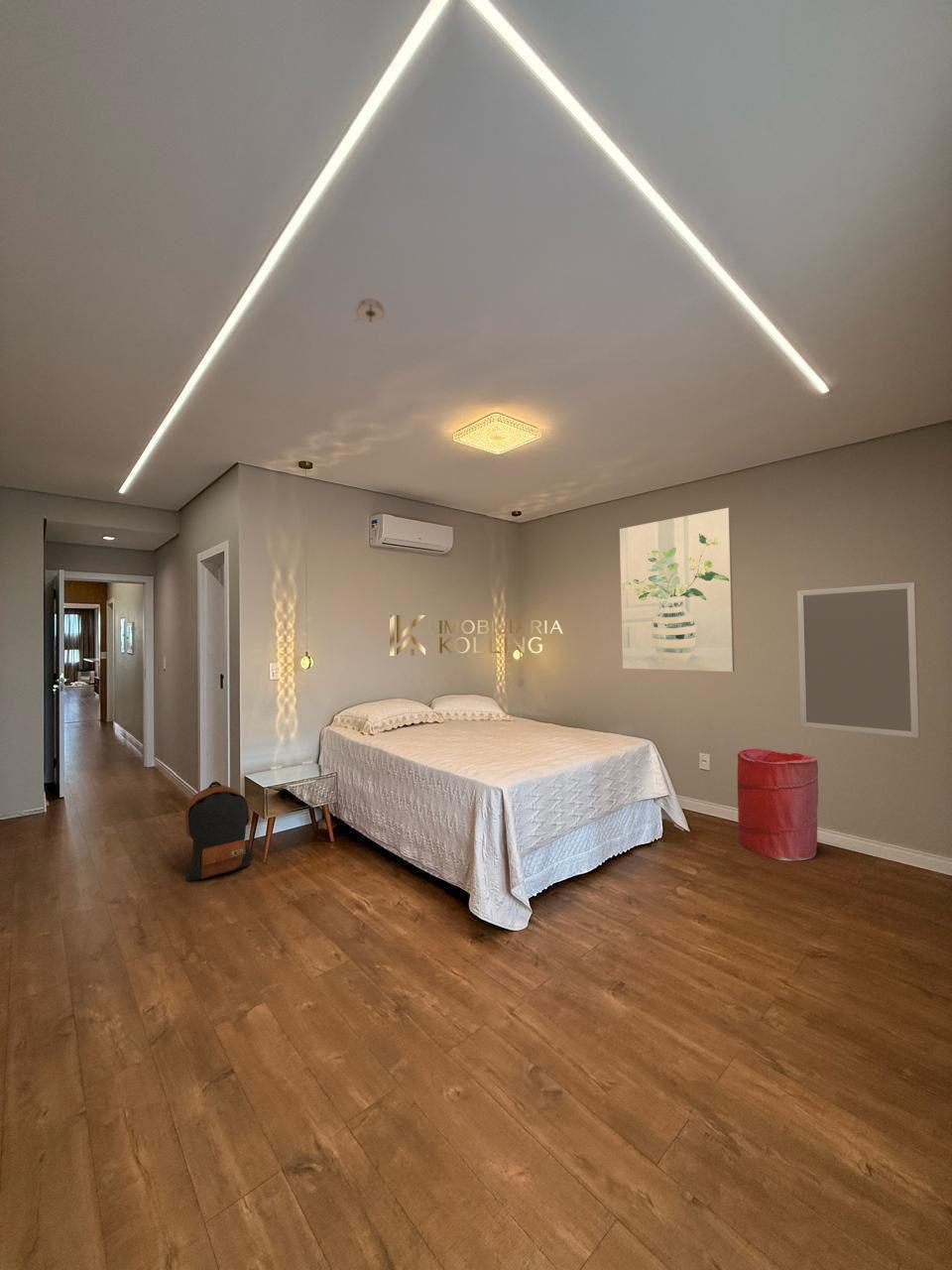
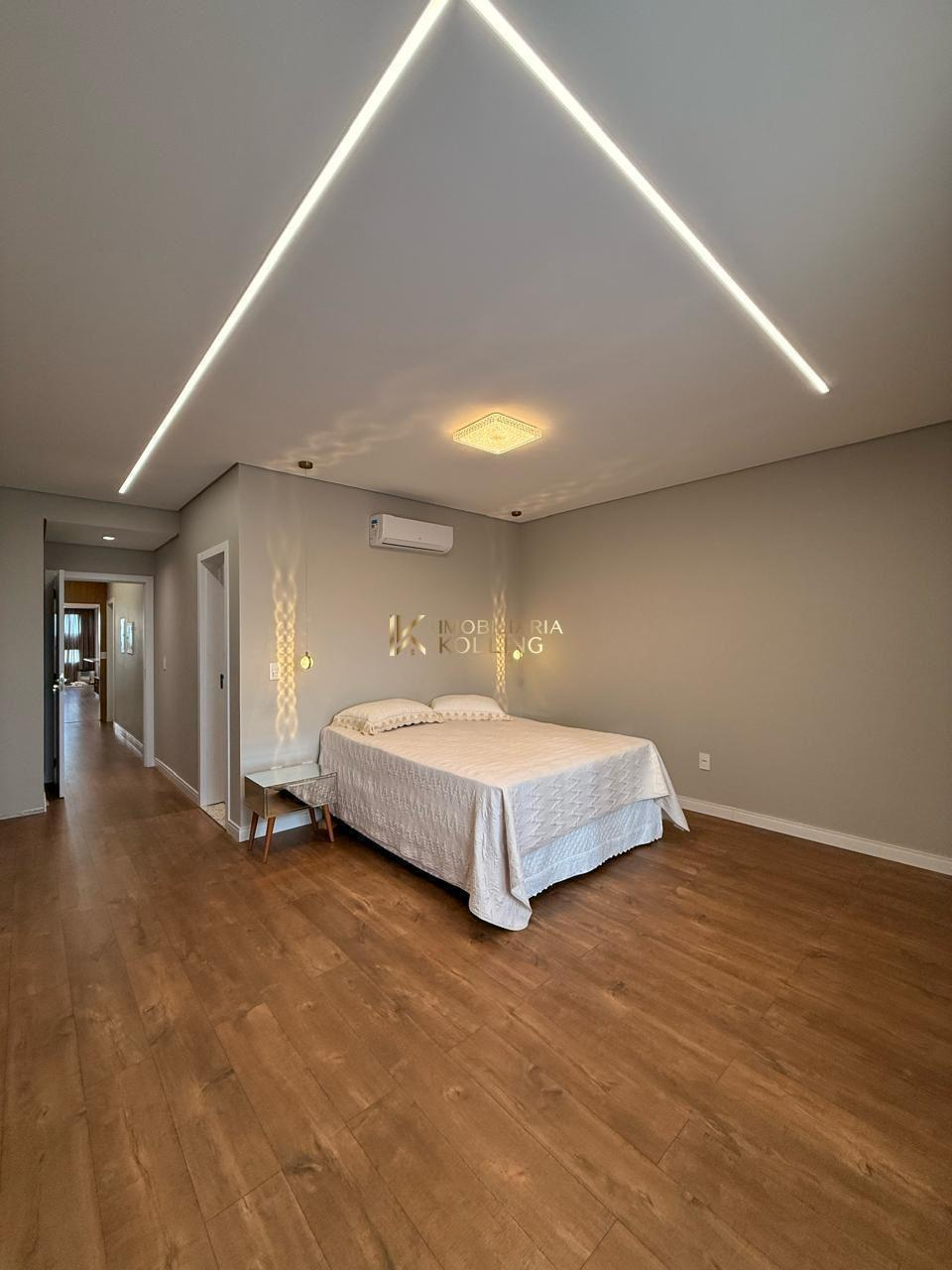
- backpack (216, 826)
- wall art (672, 594)
- laundry hamper (776, 799)
- home mirror (854, 659)
- smoke detector (369, 310)
